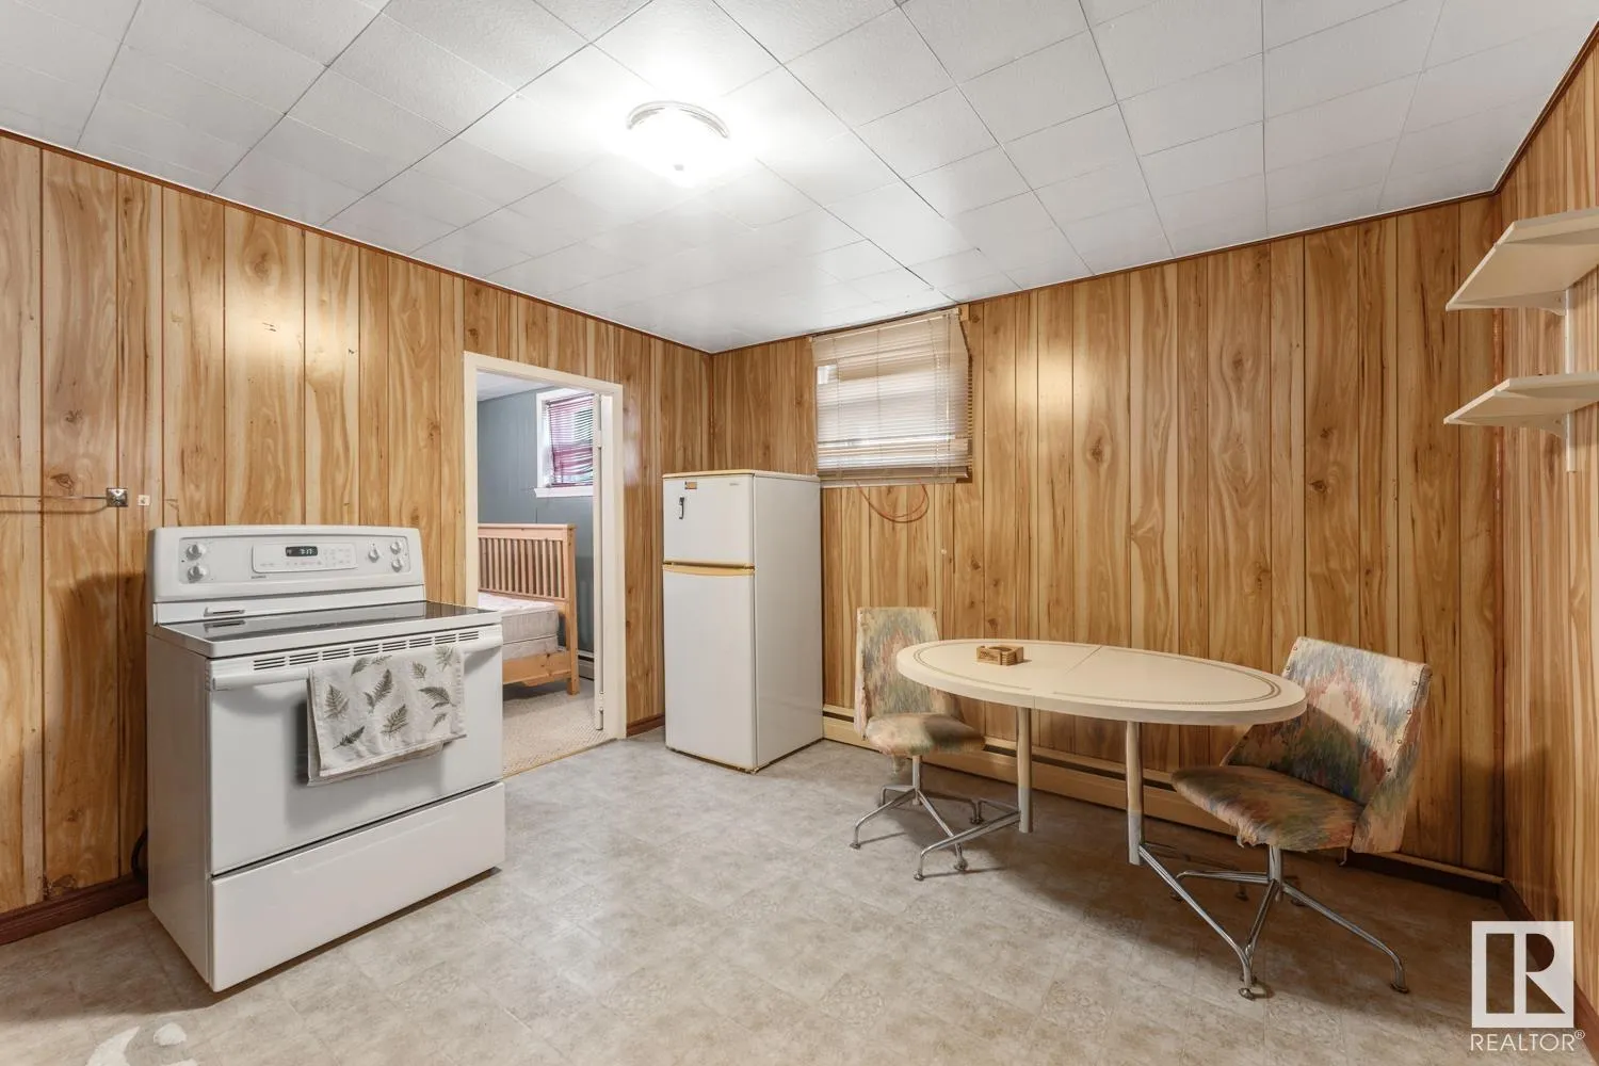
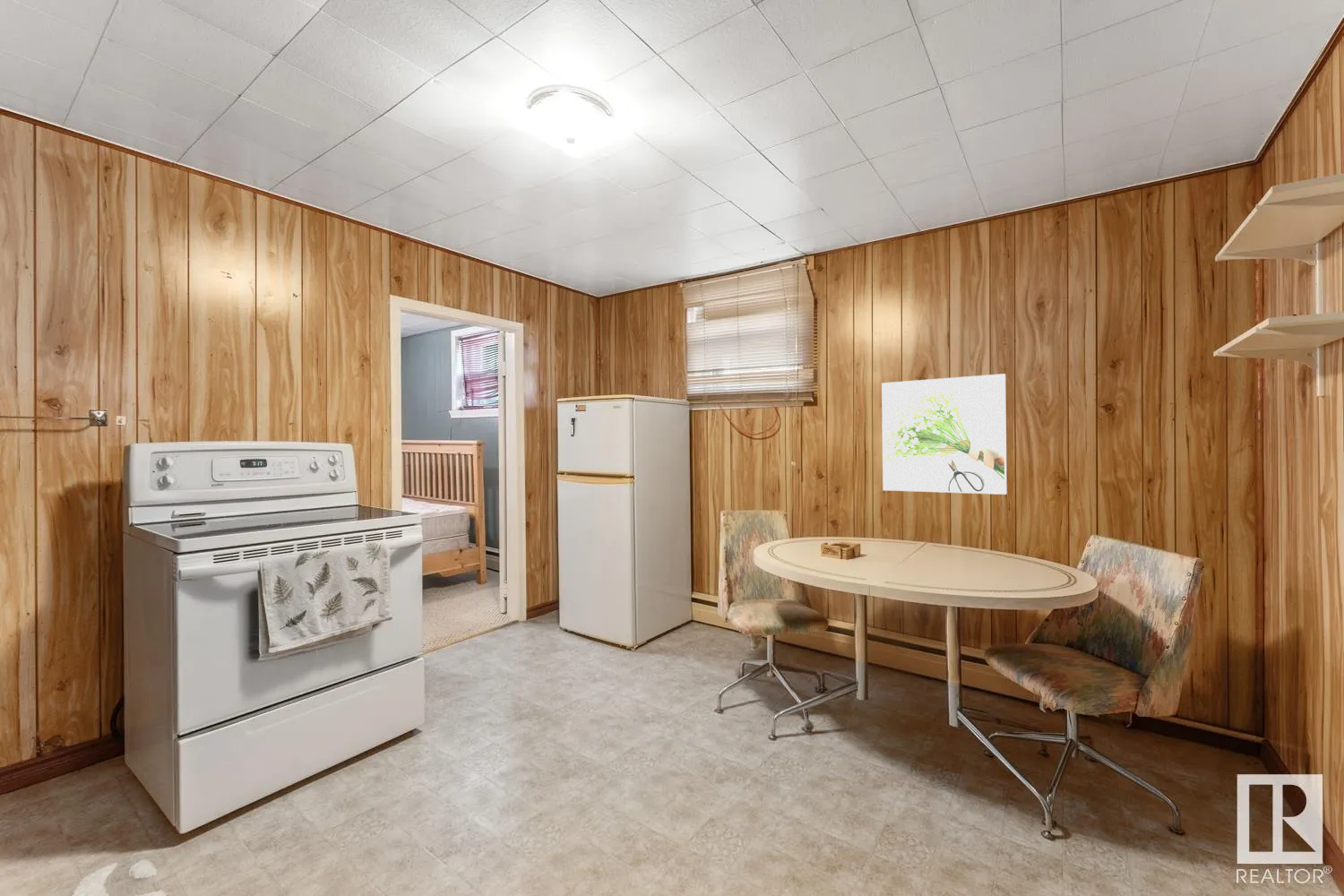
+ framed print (941, 435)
